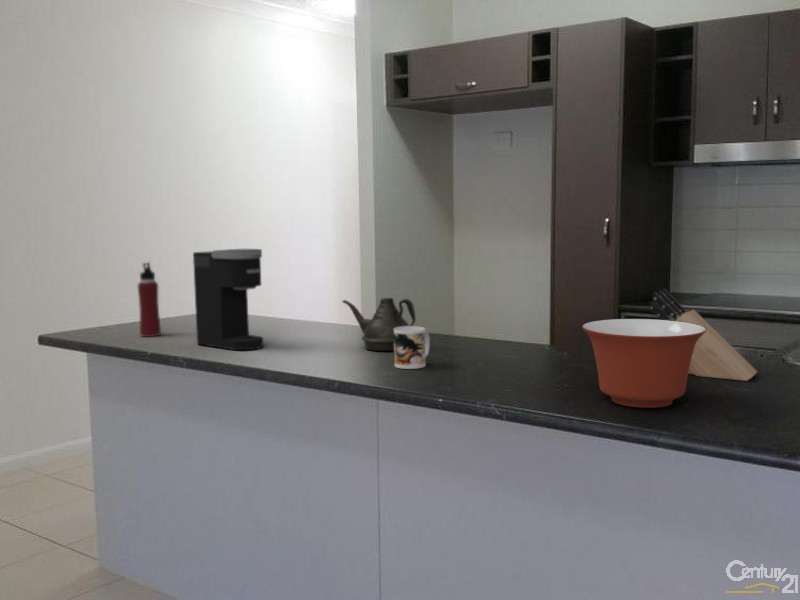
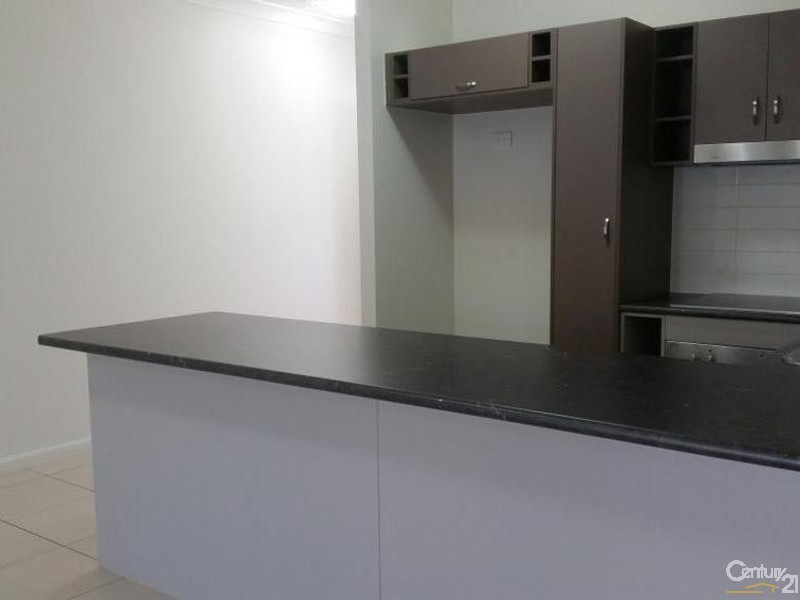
- water bottle (148, 299)
- coffee maker (228, 297)
- teapot (379, 322)
- knife block (703, 334)
- mixing bowl (642, 363)
- mug (414, 346)
